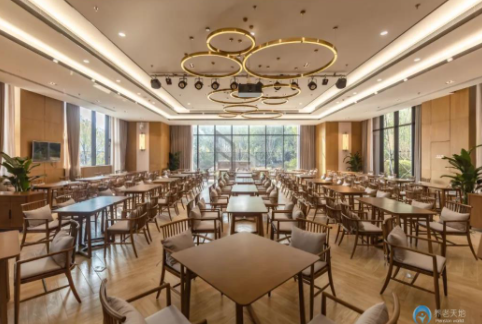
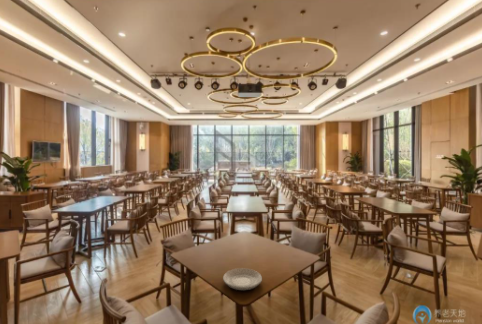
+ plate (242, 280)
